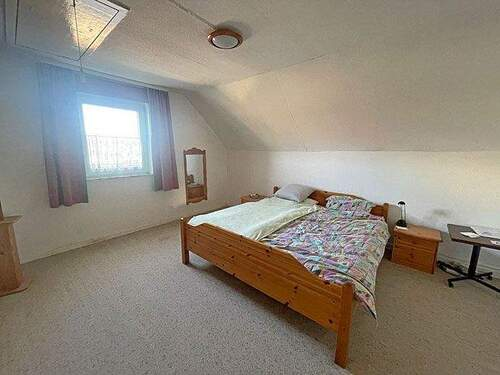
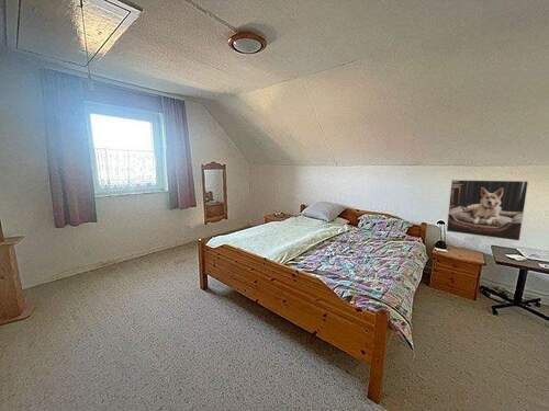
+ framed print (483, 208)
